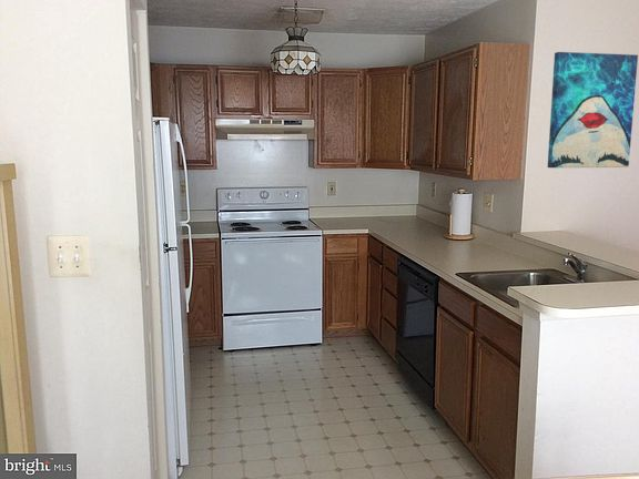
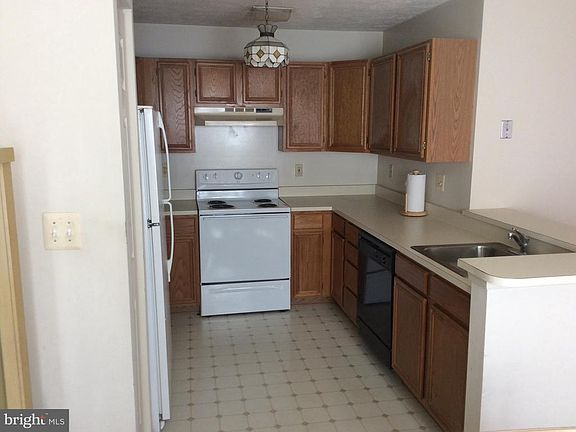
- wall art (592, 111)
